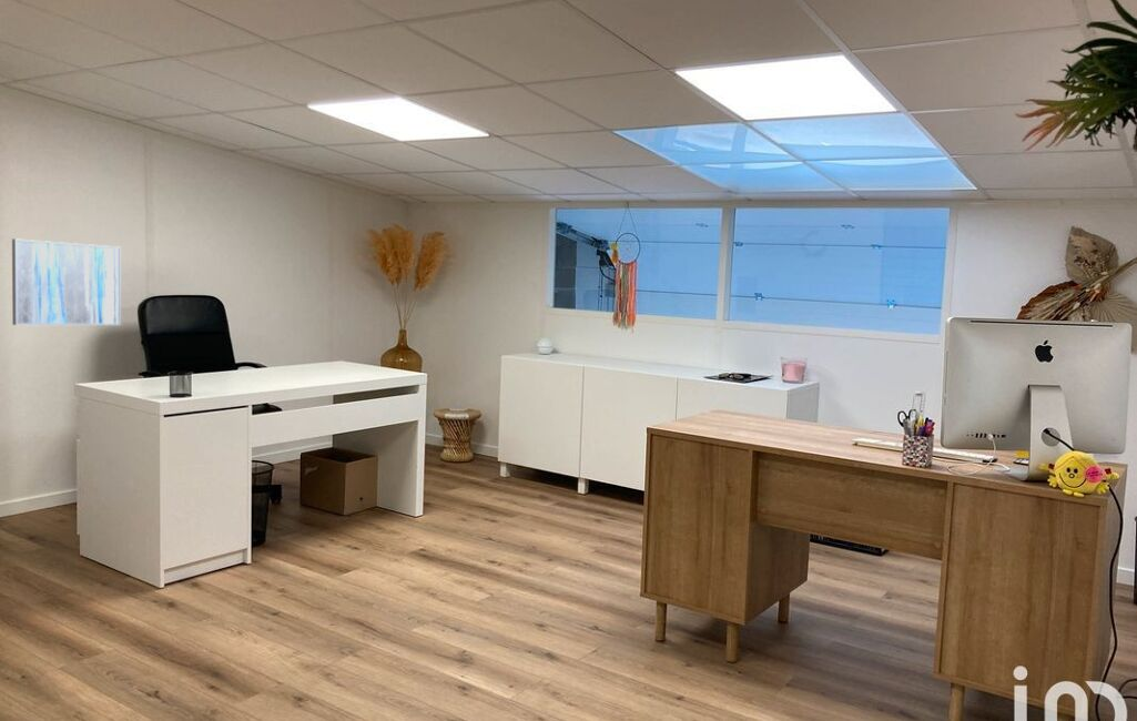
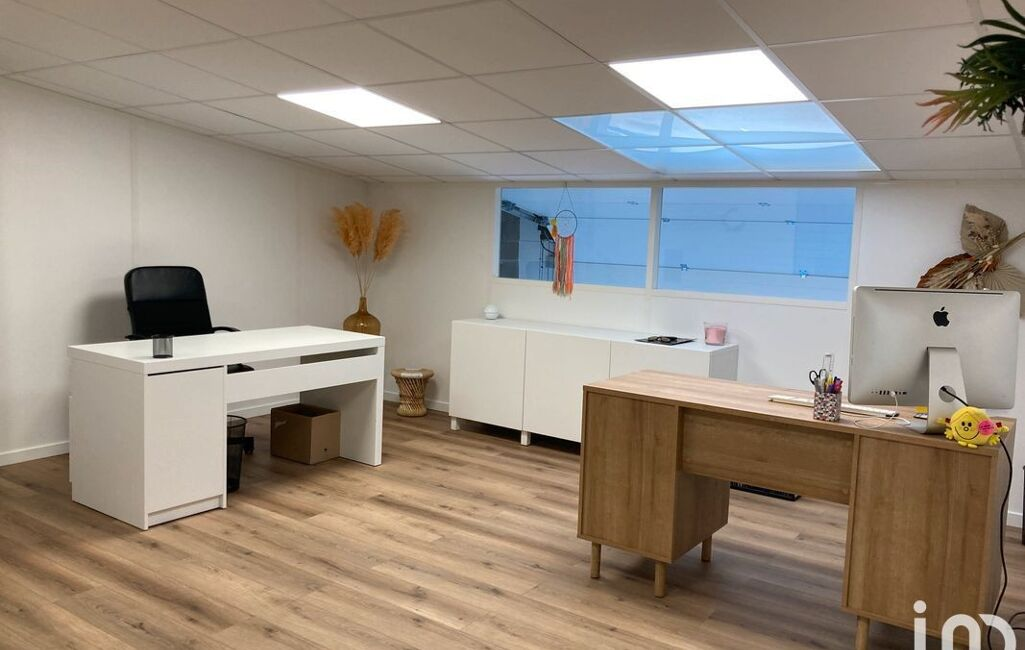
- wall art (69, 284)
